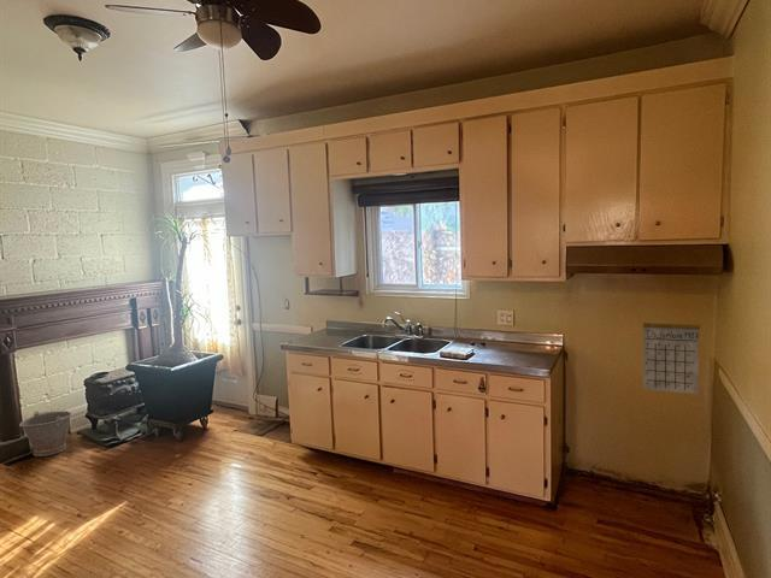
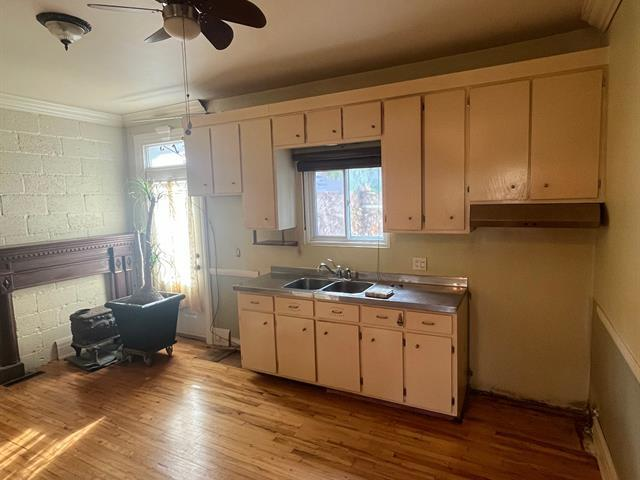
- calendar (670, 349)
- bucket (47, 432)
